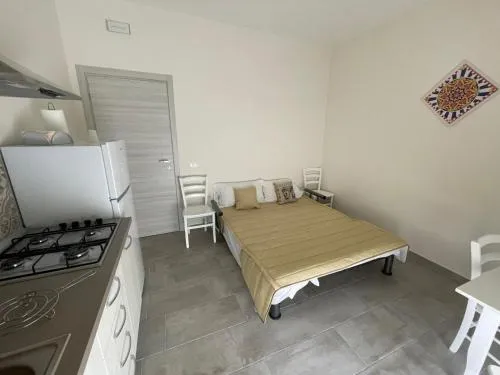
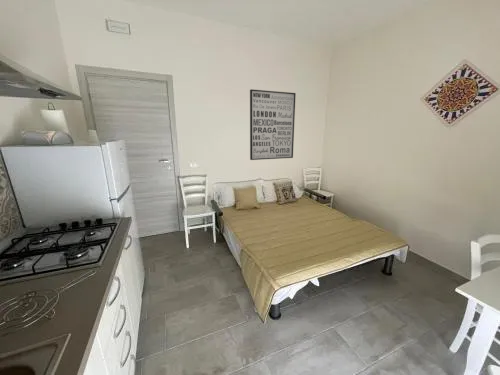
+ wall art (272, 126)
